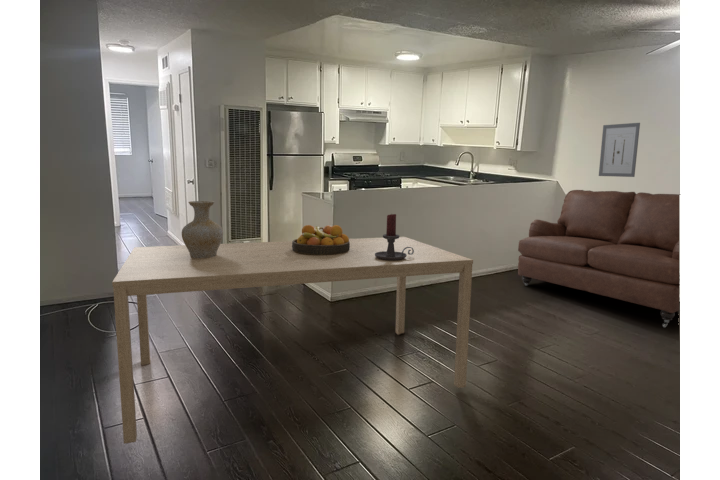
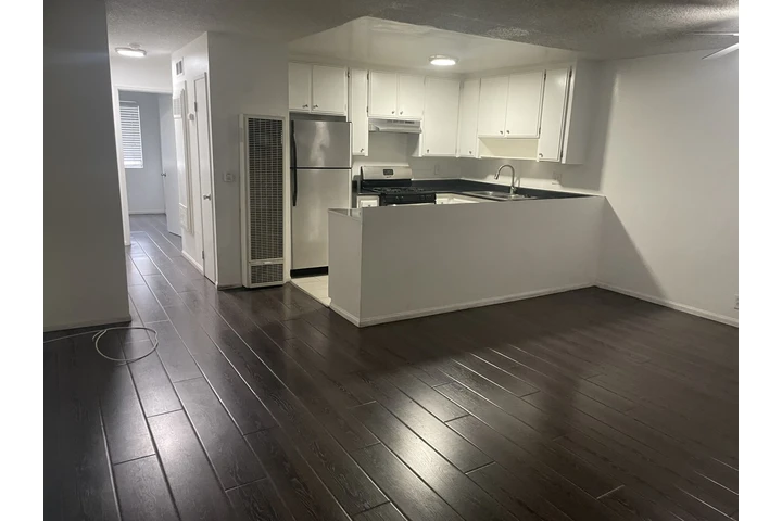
- candle holder (395, 235)
- dining table (290, 284)
- vase (202, 228)
- wall art (618, 150)
- fruit bowl (321, 237)
- sofa (619, 246)
